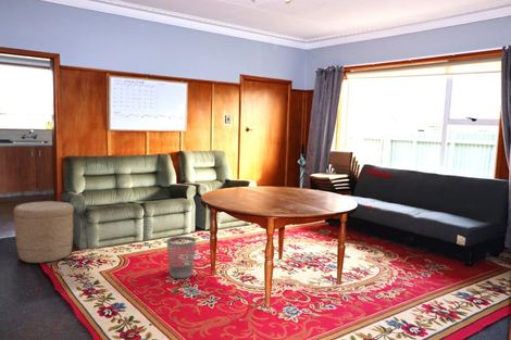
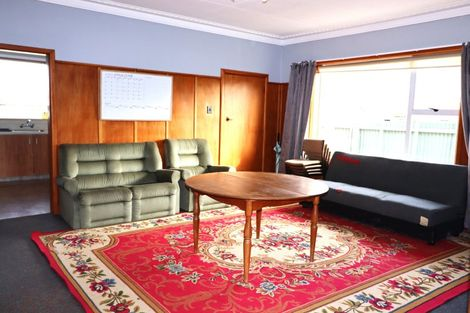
- wastebasket (180, 256)
- basket (45, 230)
